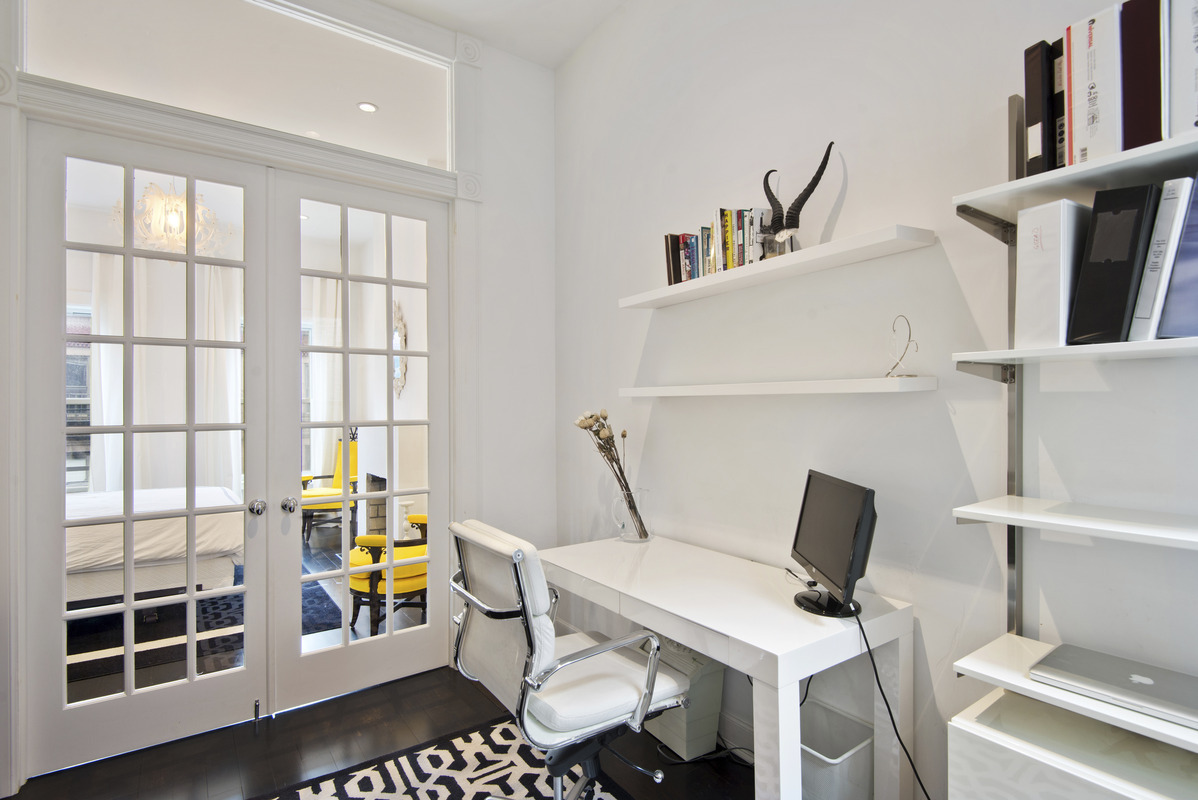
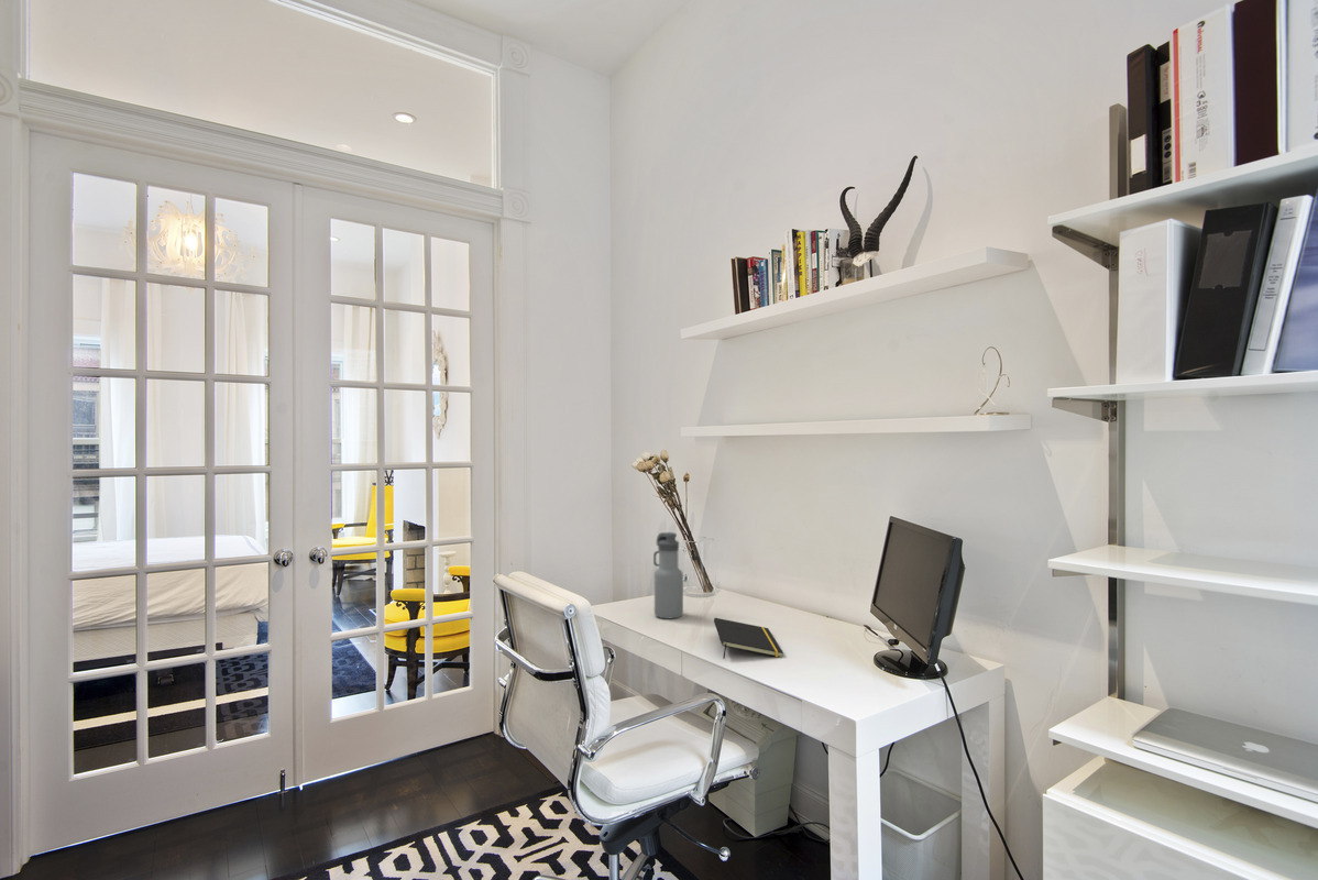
+ notepad (746, 636)
+ water bottle (668, 573)
